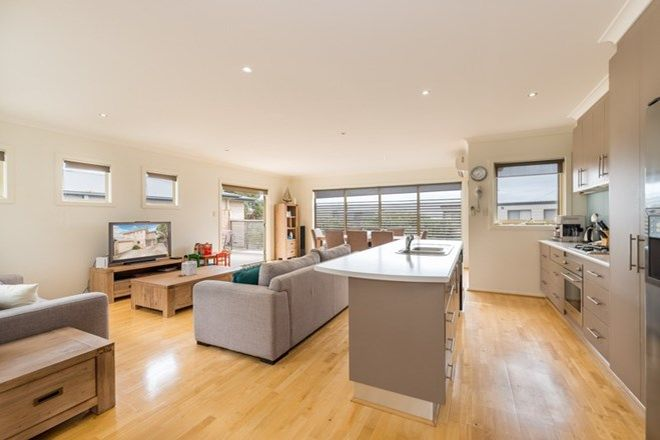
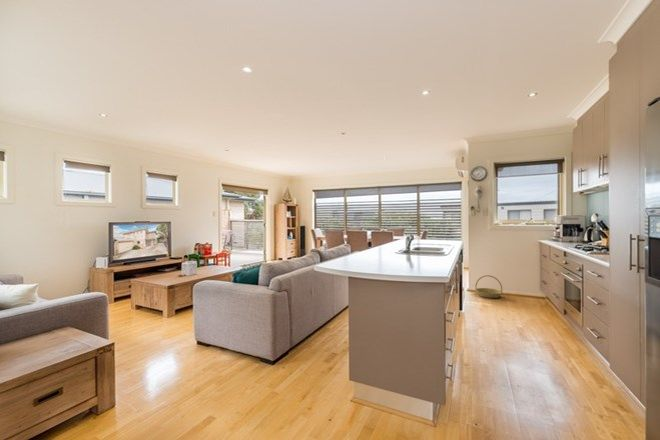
+ basket (488, 288)
